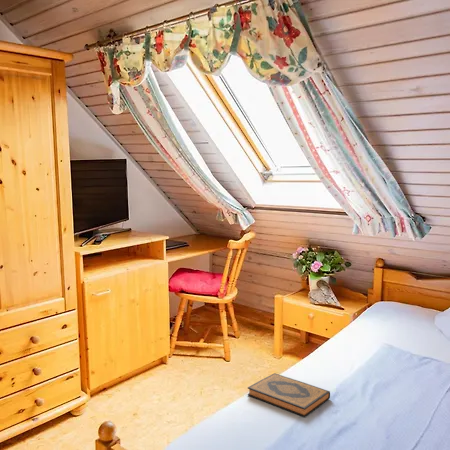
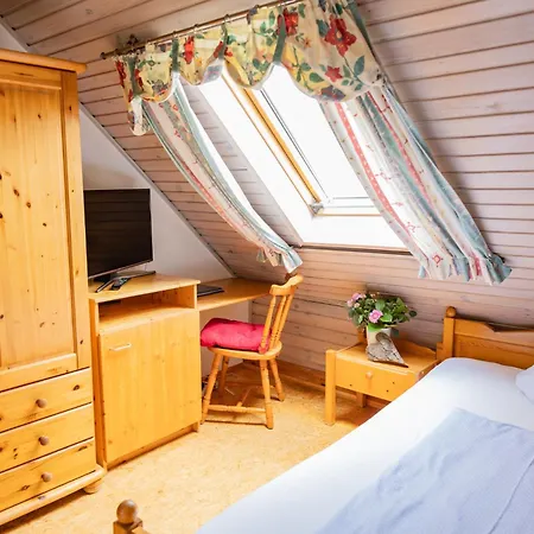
- hardback book (288, 392)
